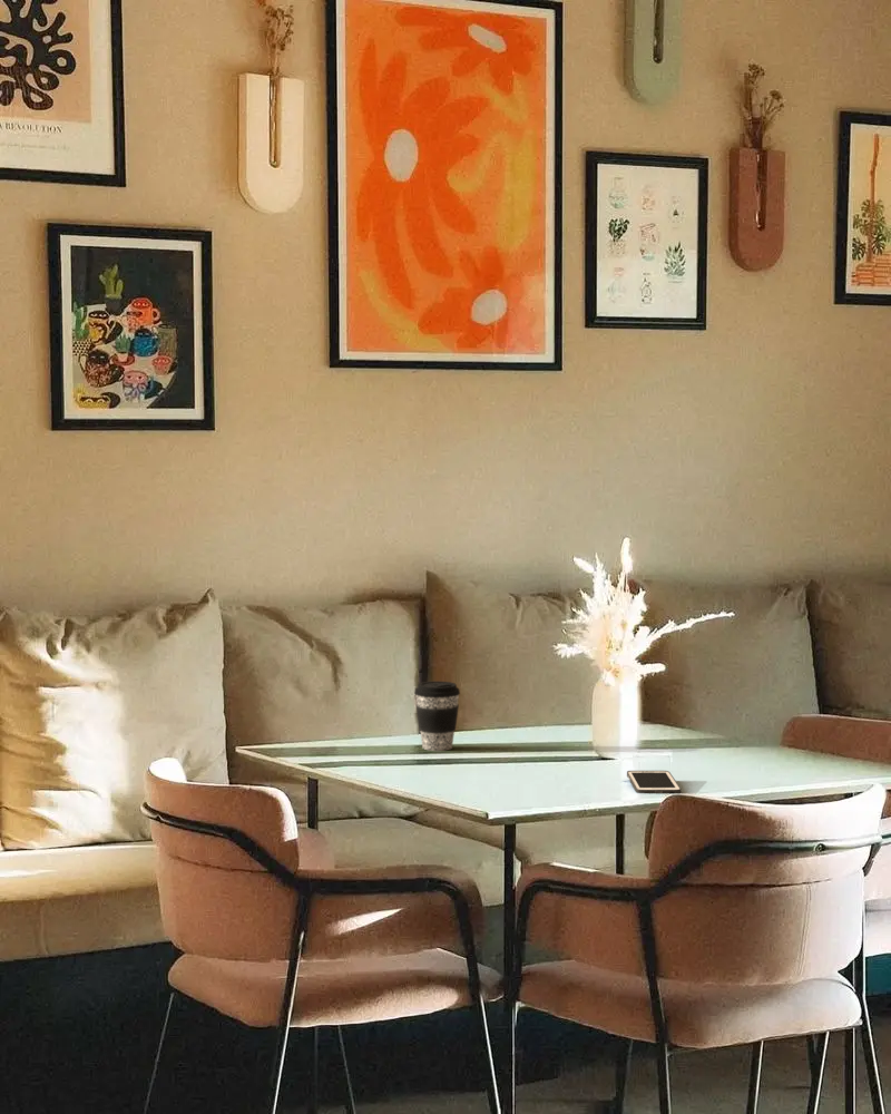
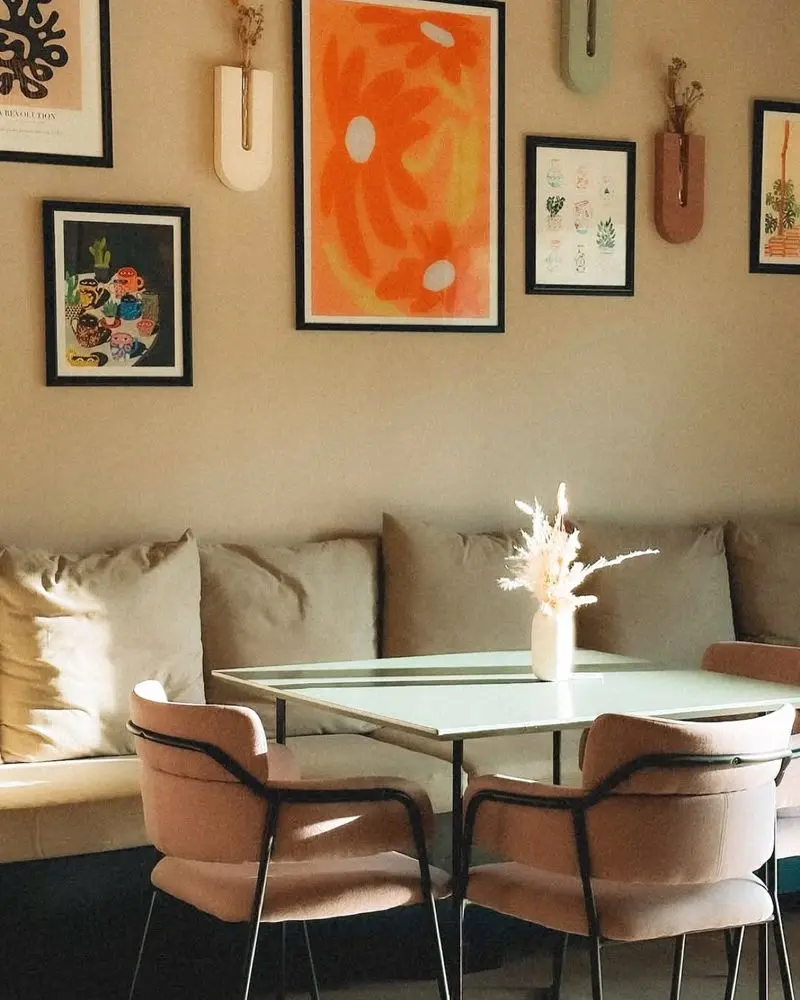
- cell phone (653, 782)
- coffee cup (437, 715)
